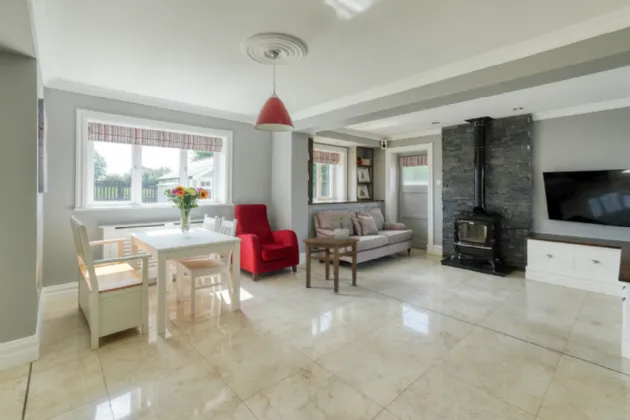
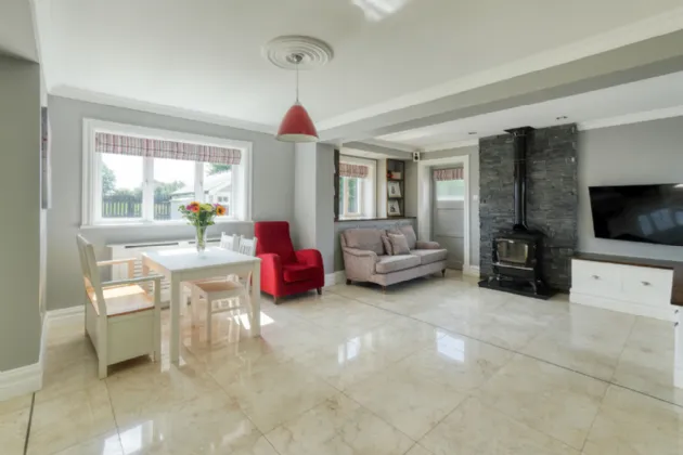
- potted plant (341, 227)
- side table (333, 262)
